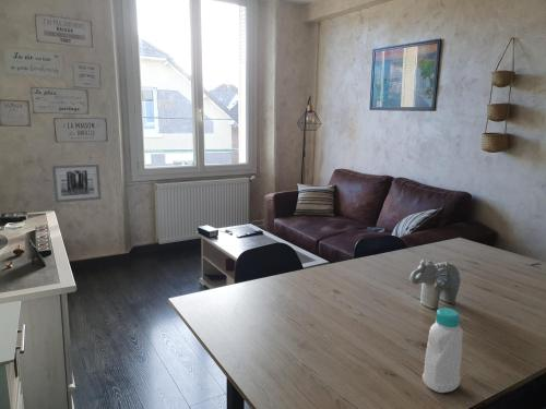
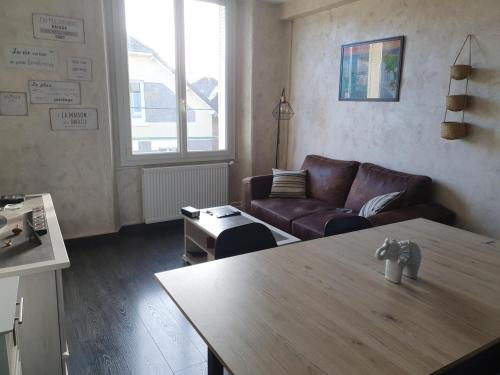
- bottle (443, 348)
- wall art (76, 182)
